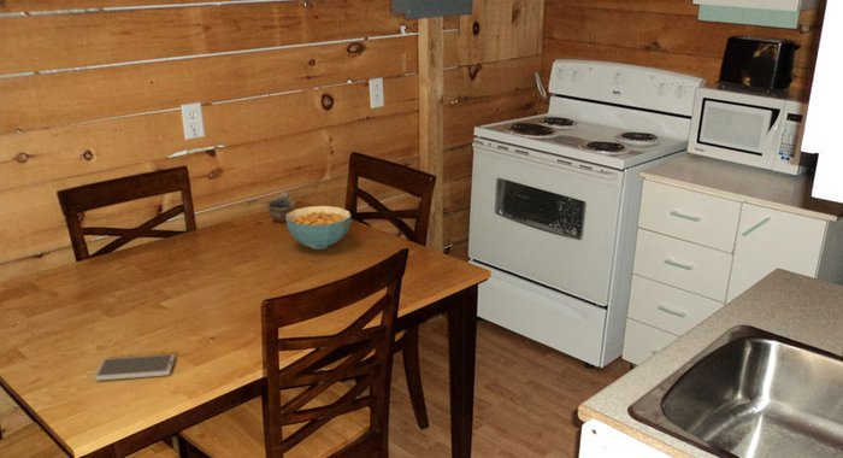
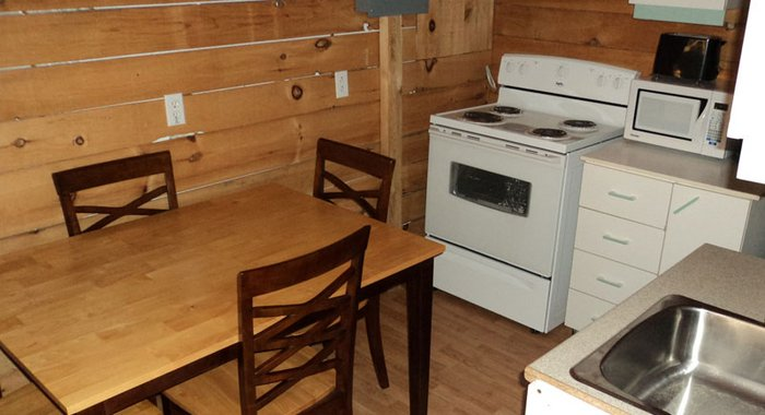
- cereal bowl (318, 230)
- cup (282, 207)
- smartphone (136, 366)
